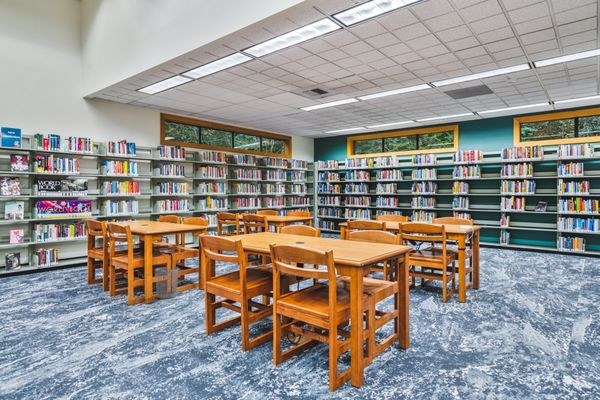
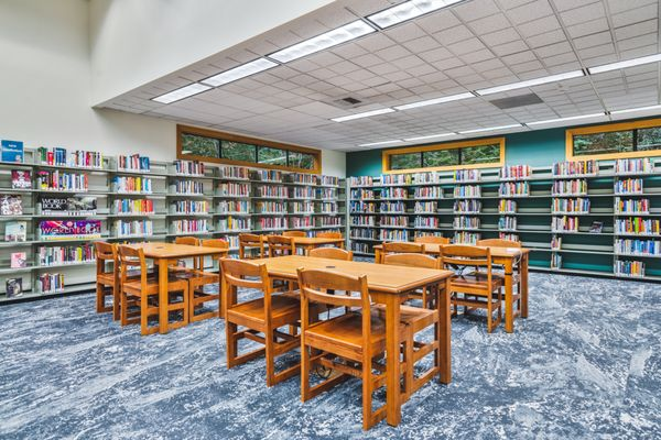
- wastebasket (166, 282)
